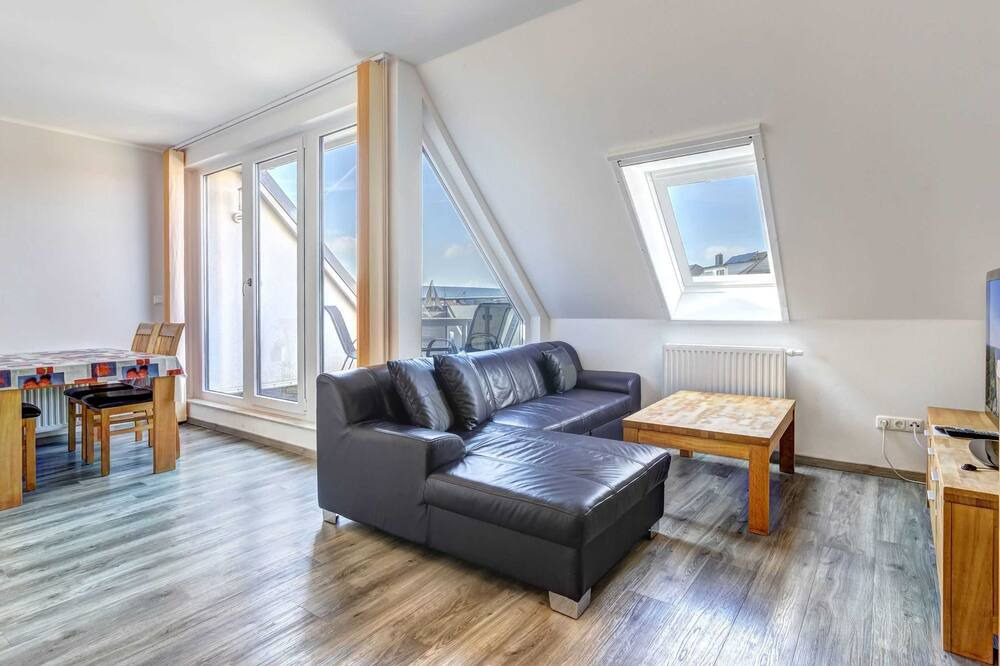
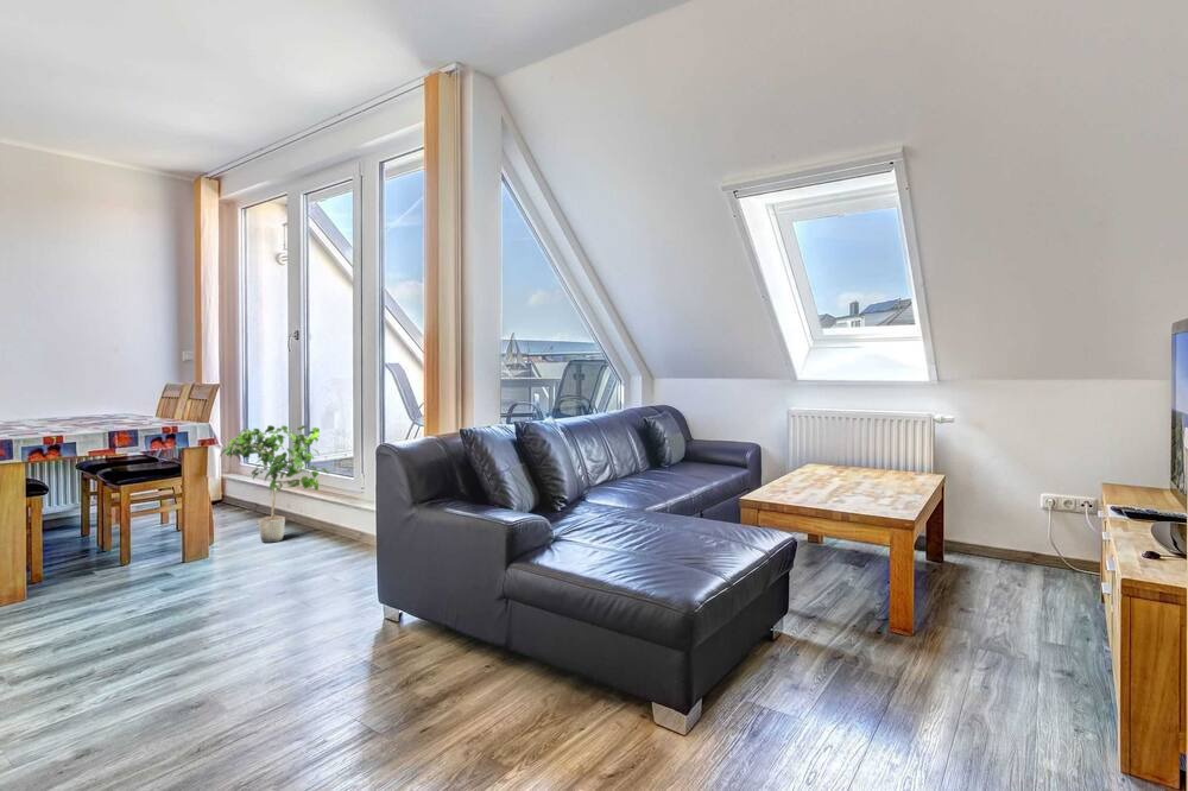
+ potted plant (271, 482)
